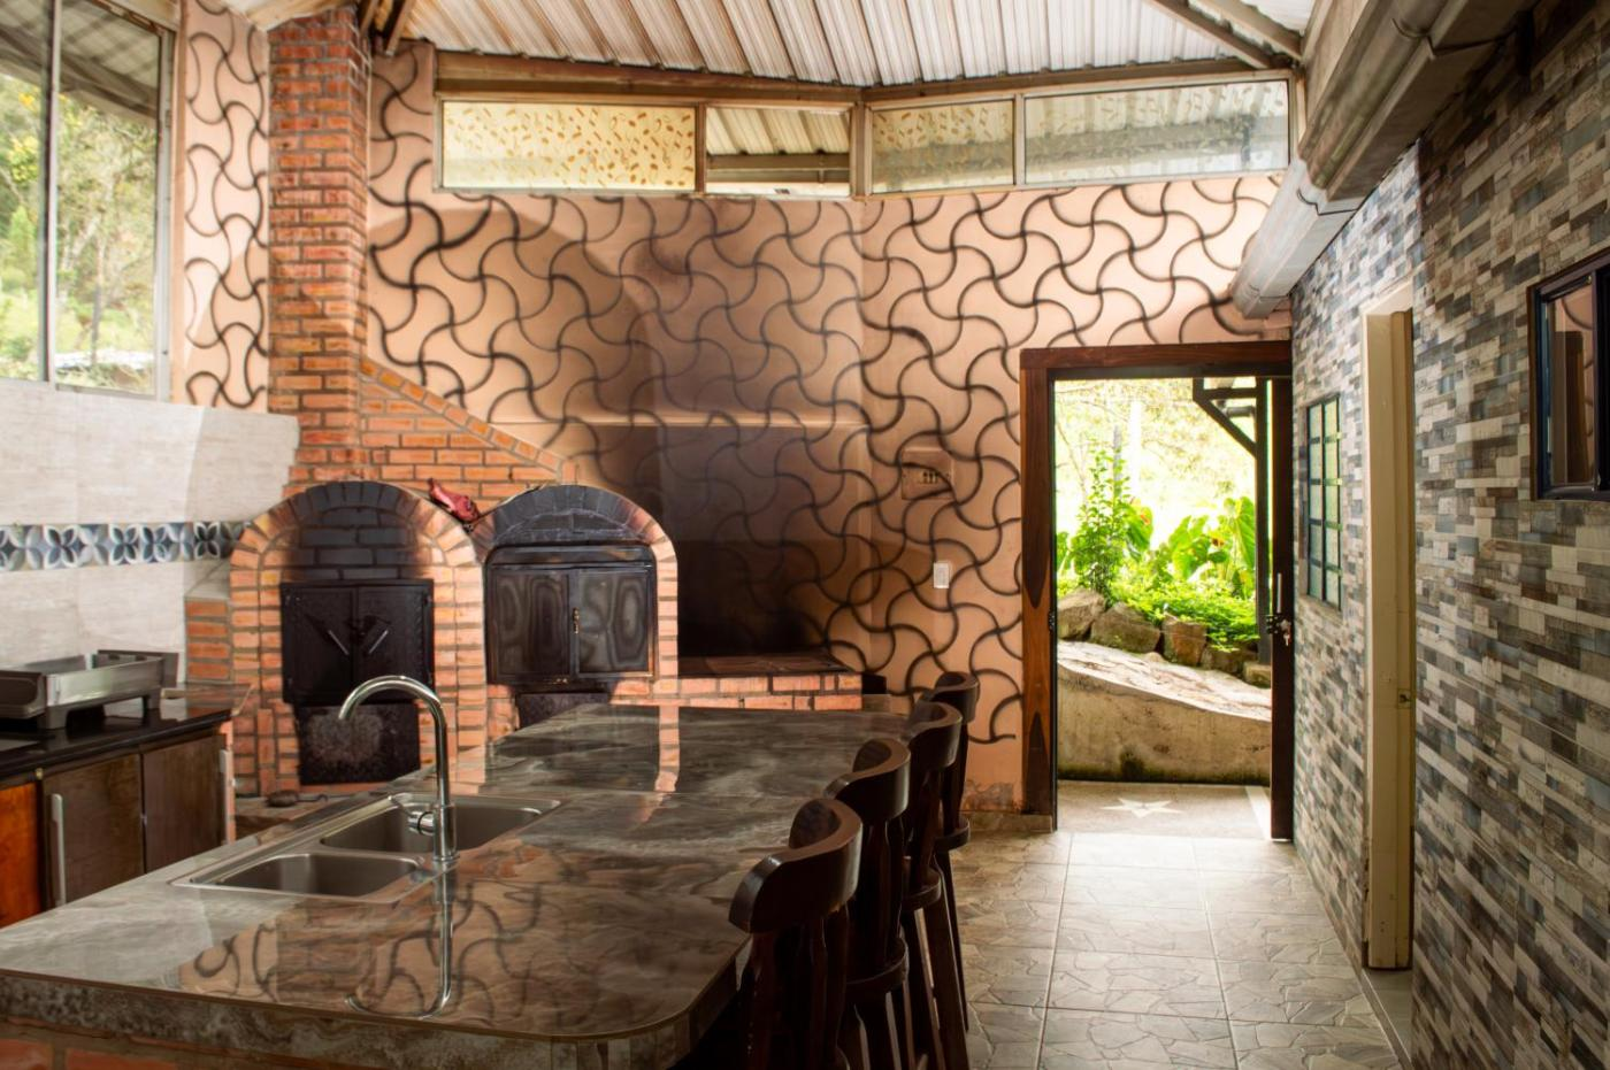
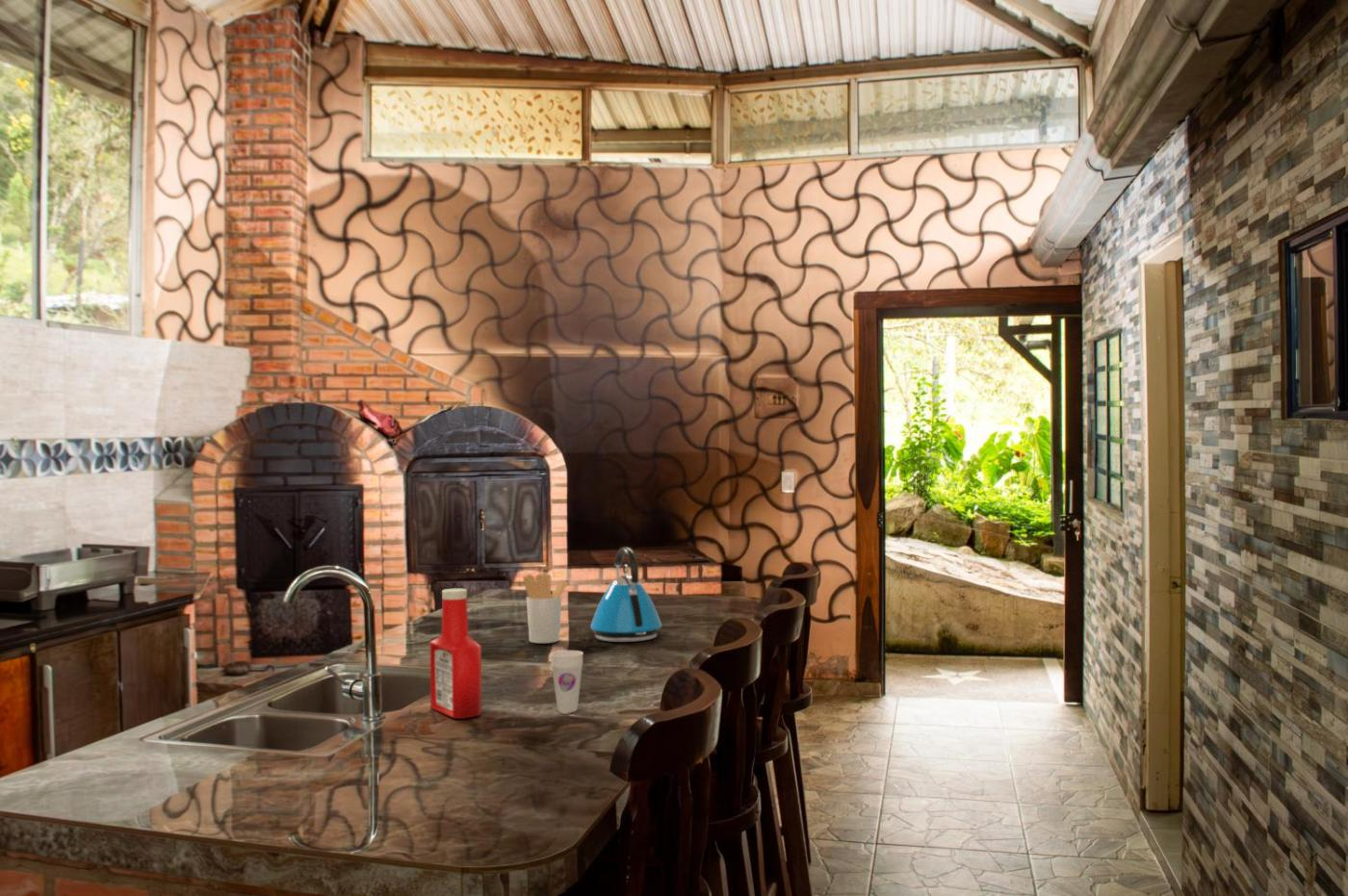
+ soap bottle (454, 650)
+ utensil holder (542, 606)
+ cup (567, 682)
+ kettle (626, 591)
